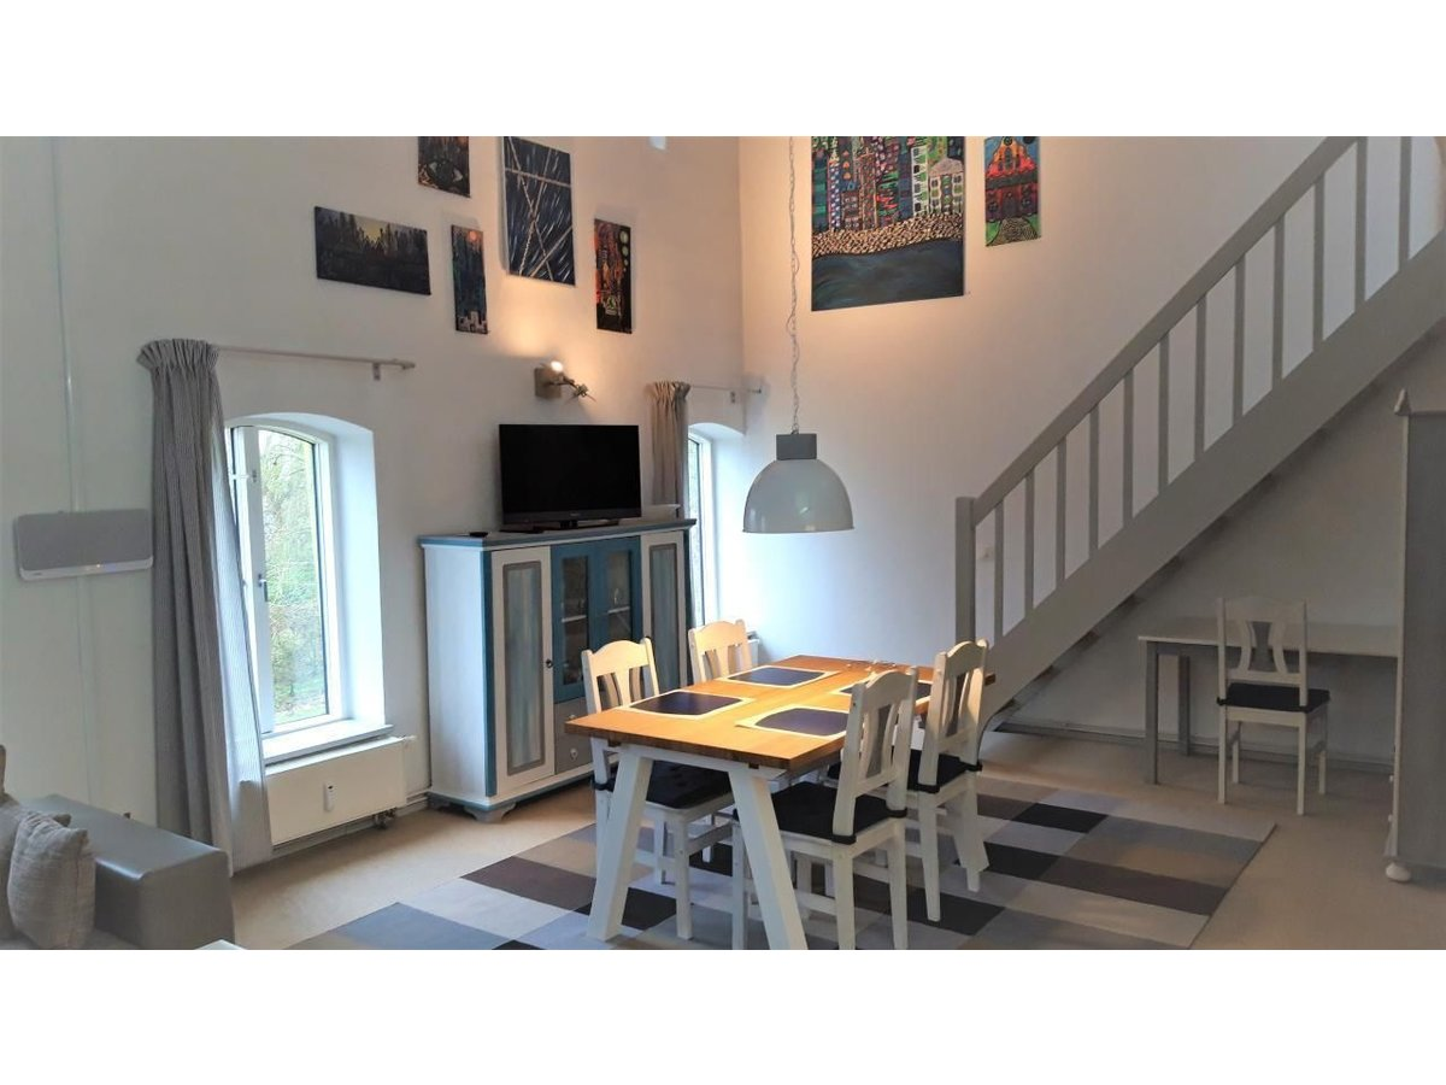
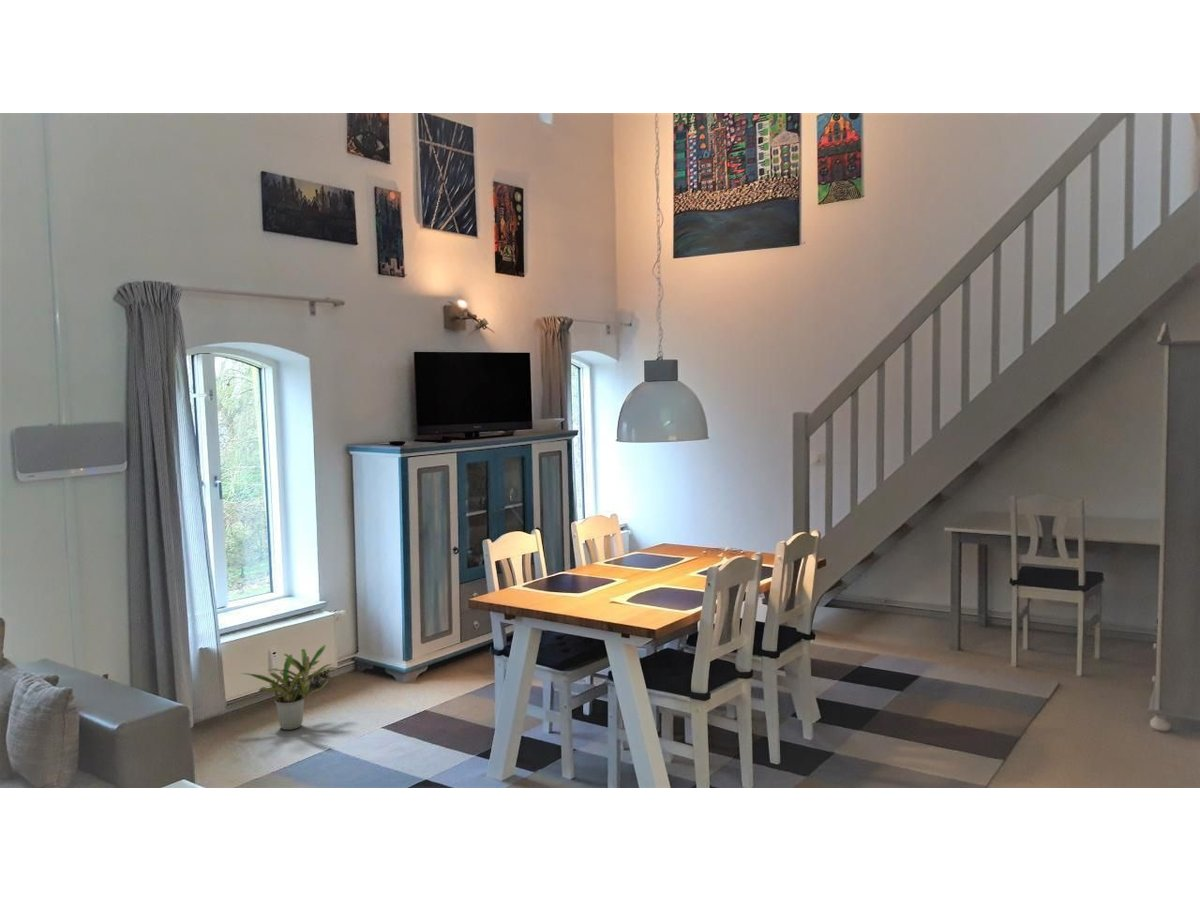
+ potted plant (297, 688)
